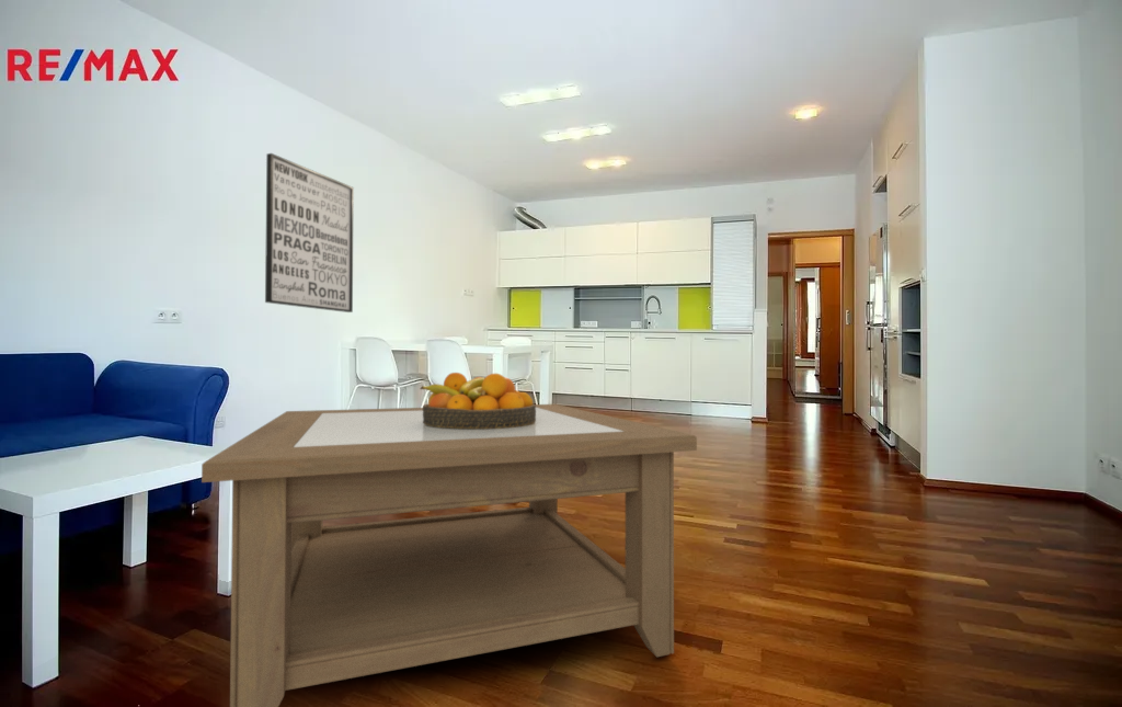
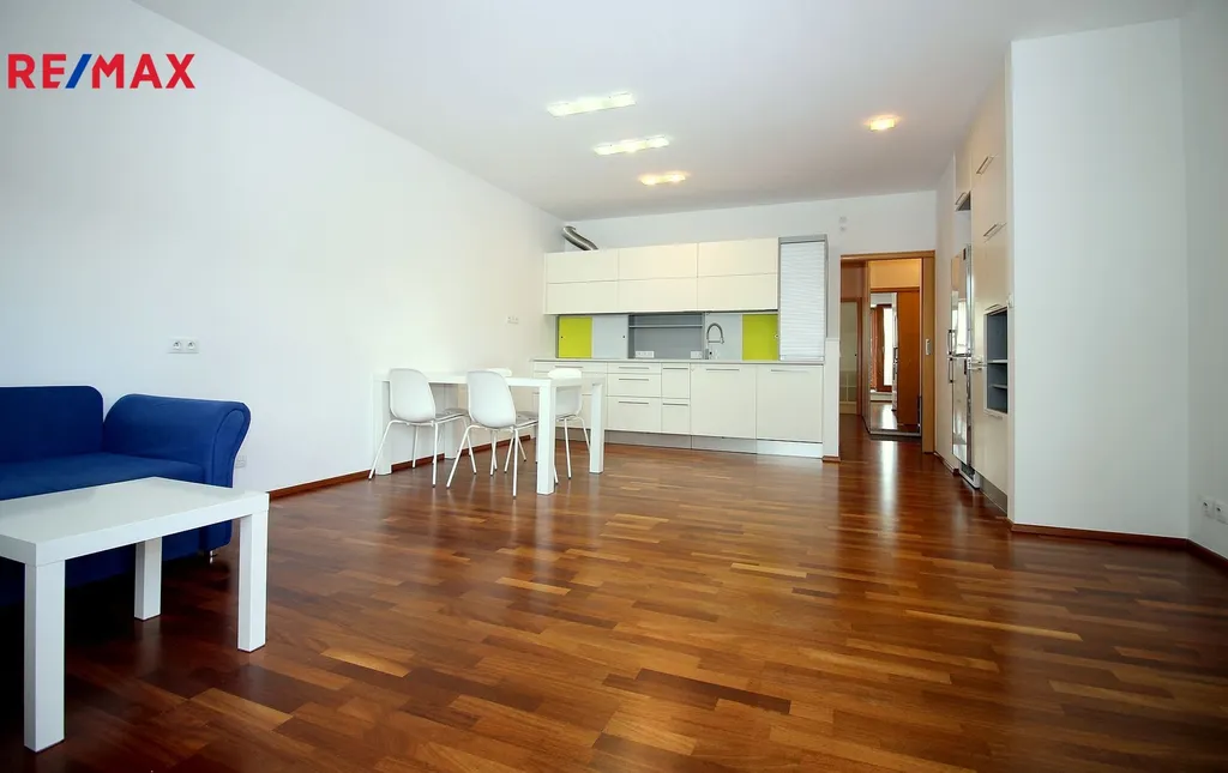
- coffee table (450, 508)
- wall art (312, 239)
- fruit bowl (480, 397)
